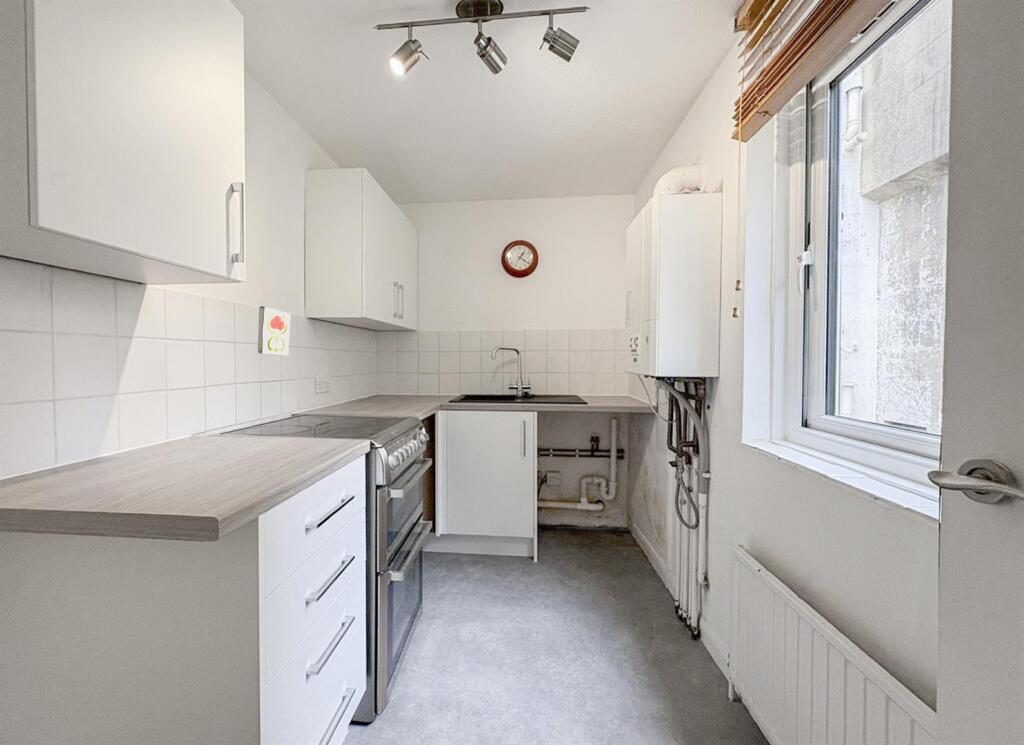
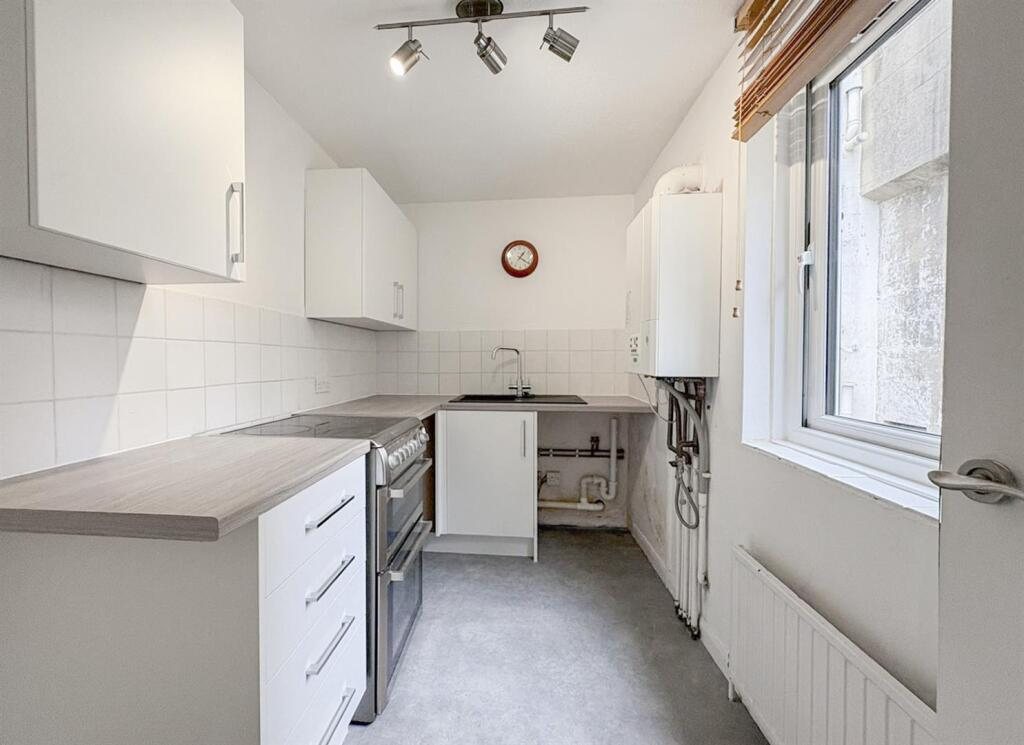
- decorative tile (275, 332)
